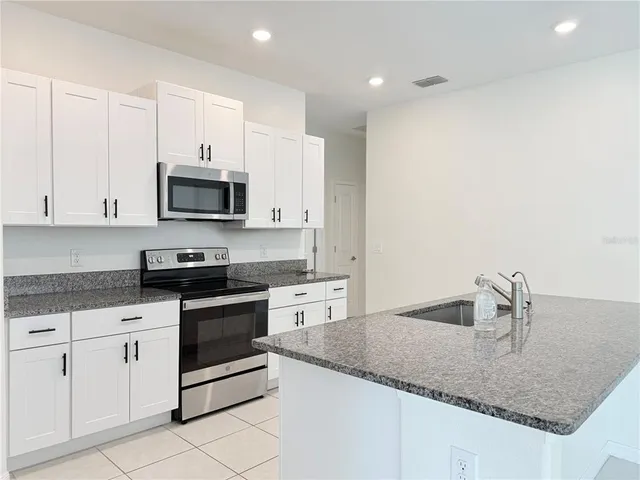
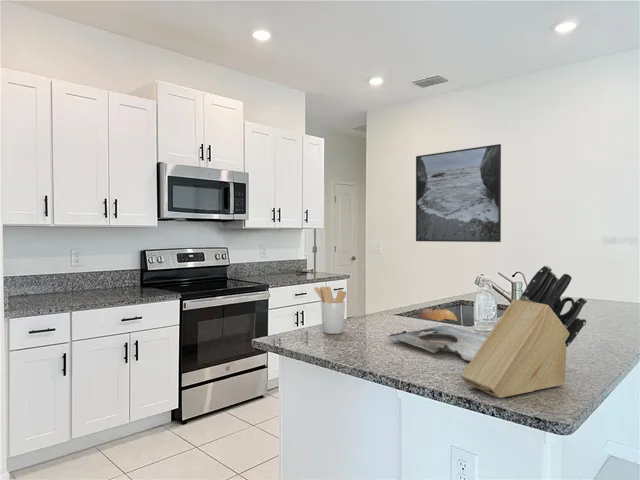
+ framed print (455, 196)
+ cutting board (453, 327)
+ utensil holder (329, 308)
+ knife block (526, 325)
